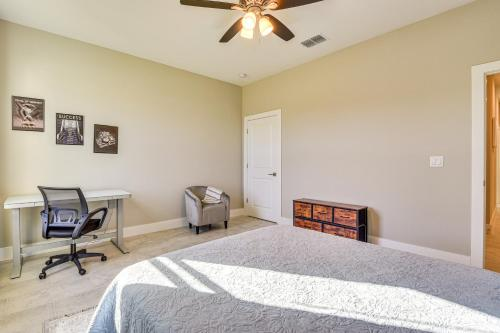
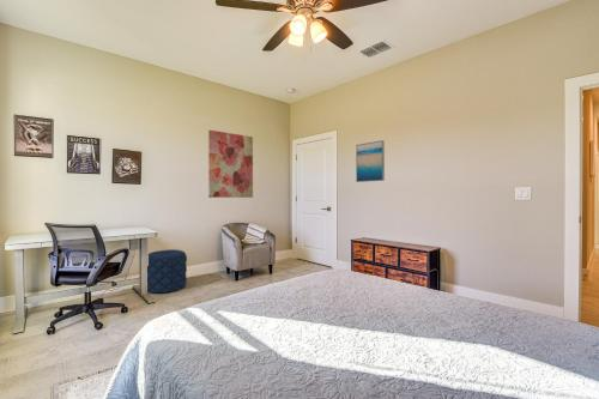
+ pouf (165, 270)
+ wall art (369, 162)
+ wall art (231, 165)
